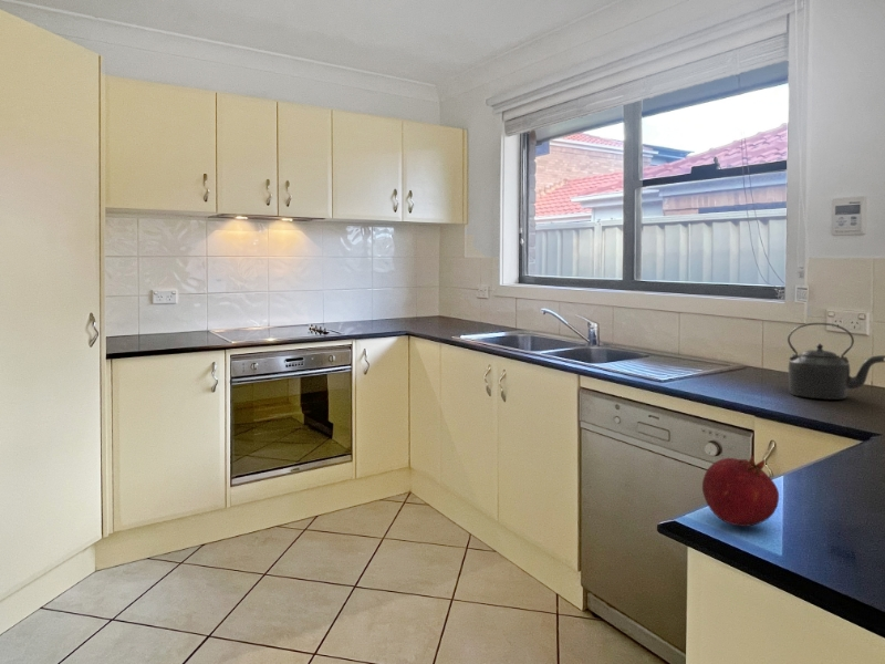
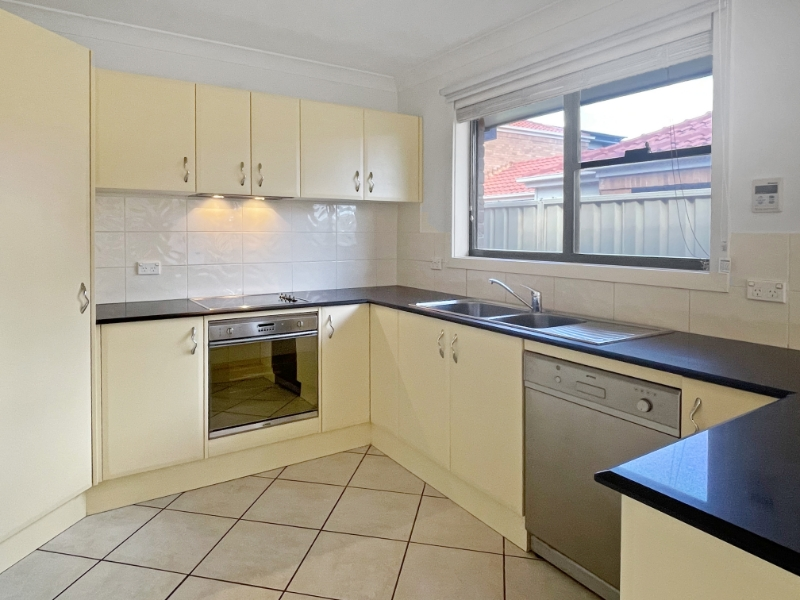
- kettle (834, 360)
- fruit (739, 489)
